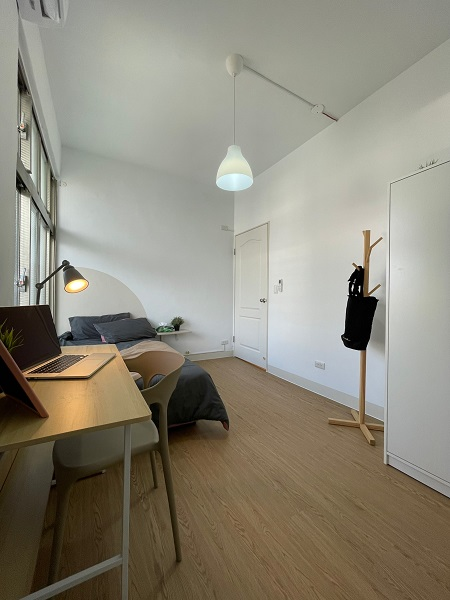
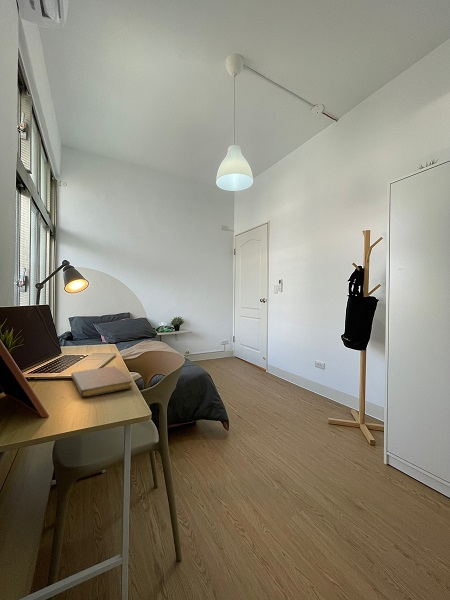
+ notebook (100, 379)
